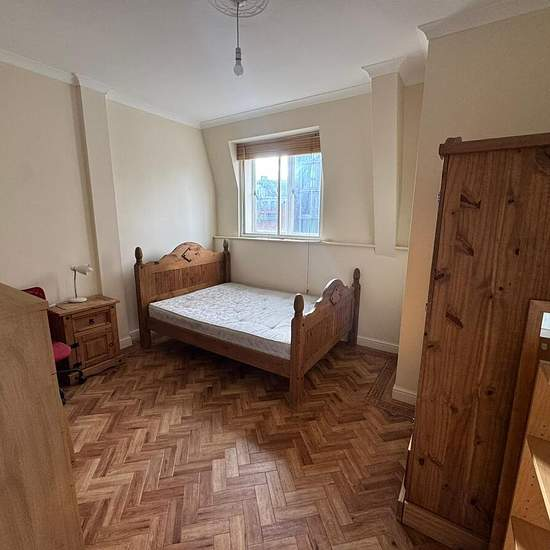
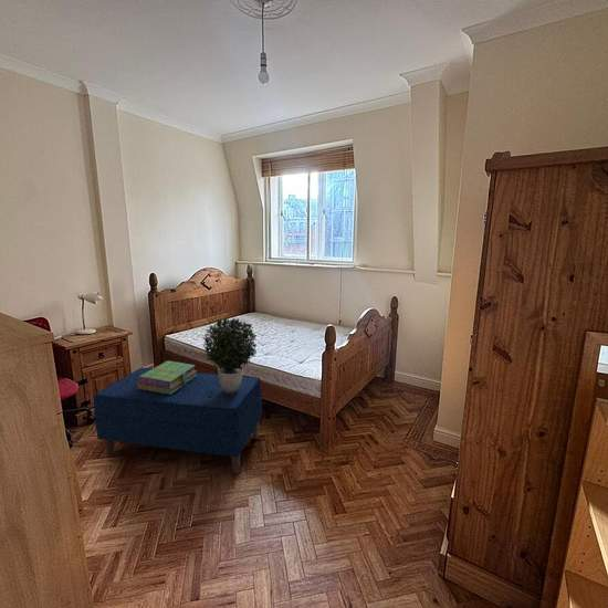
+ potted plant (228, 355)
+ stack of books (168, 376)
+ bench (184, 416)
